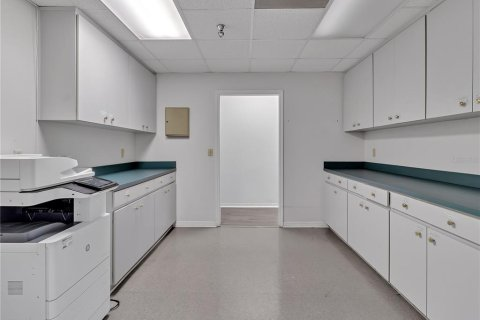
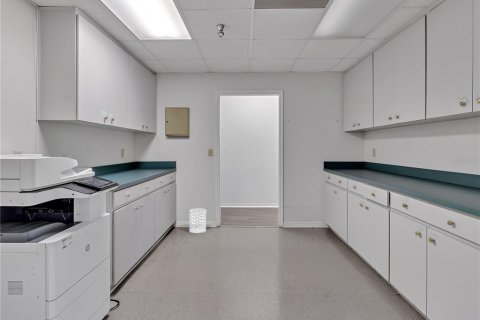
+ wastebasket (197, 220)
